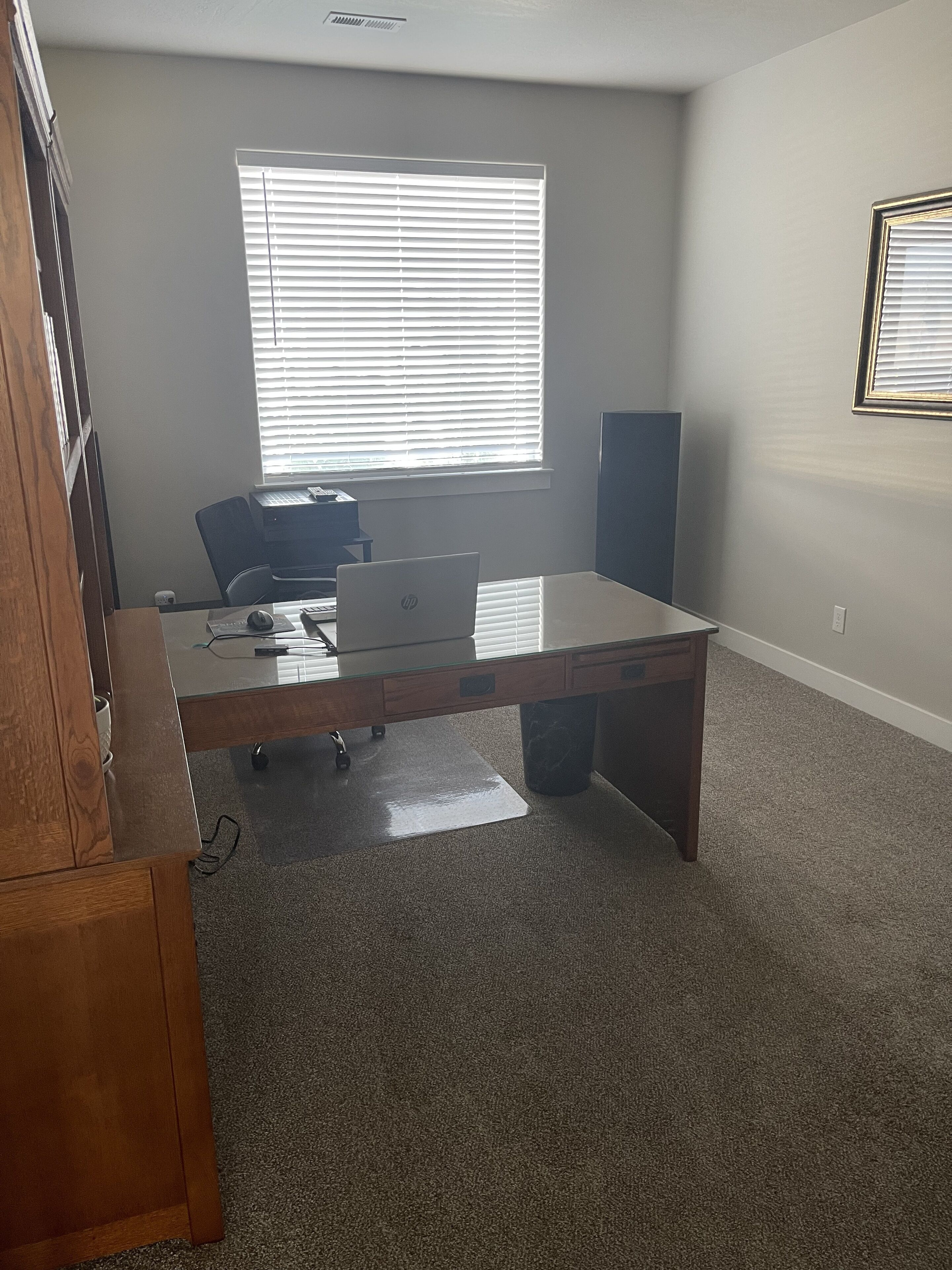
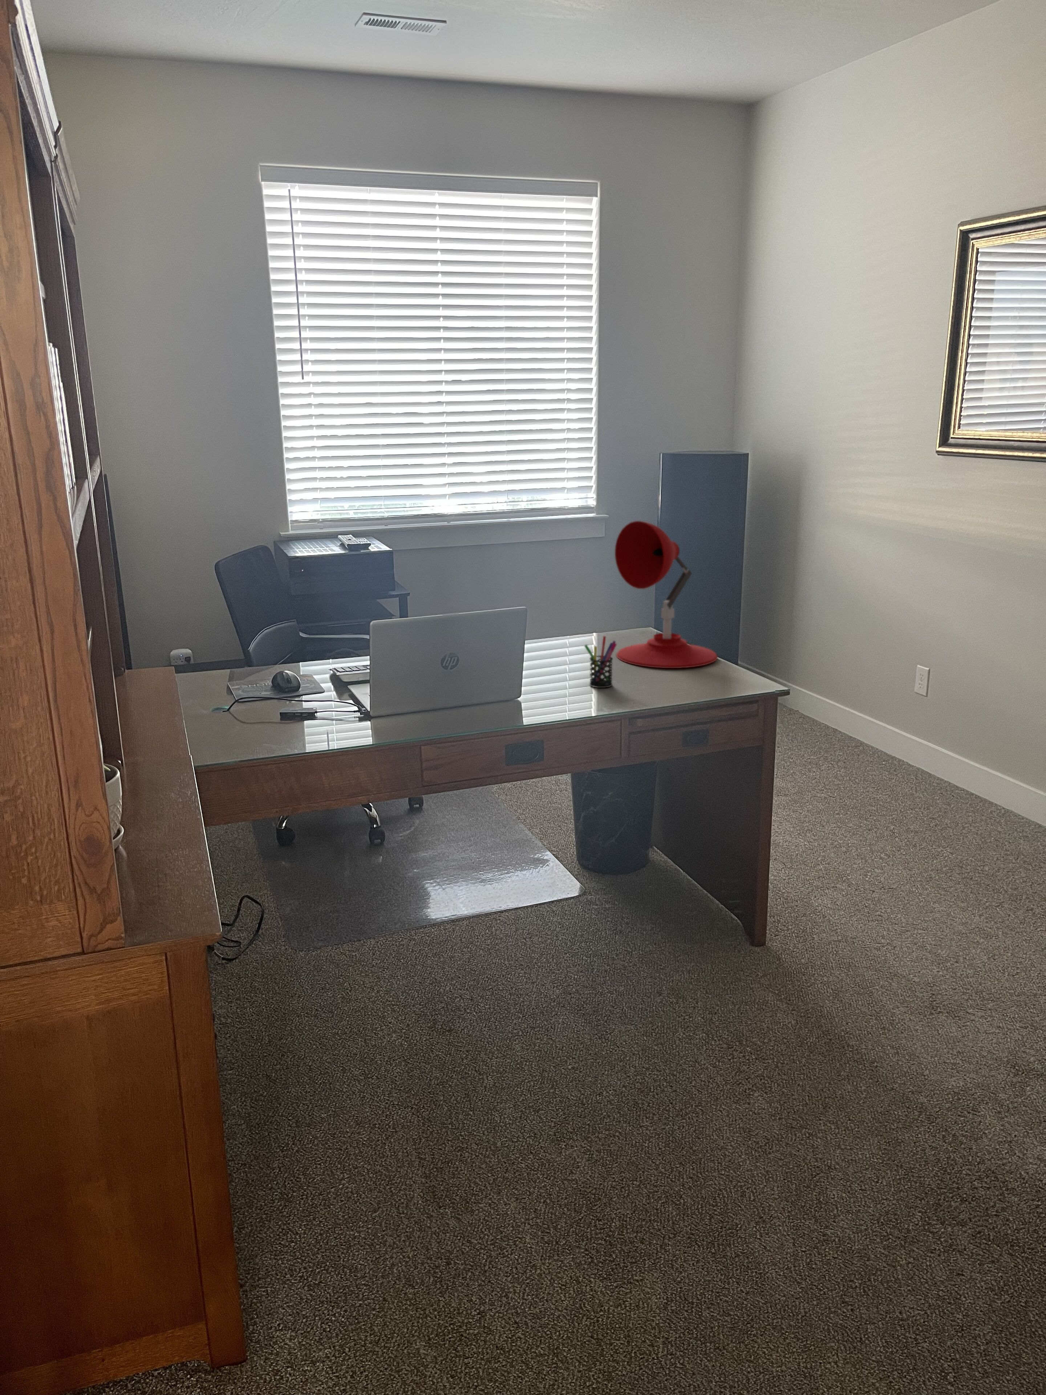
+ pen holder (599, 661)
+ desk lamp (672, 590)
